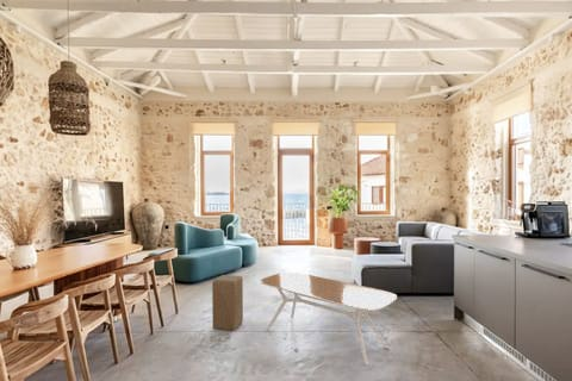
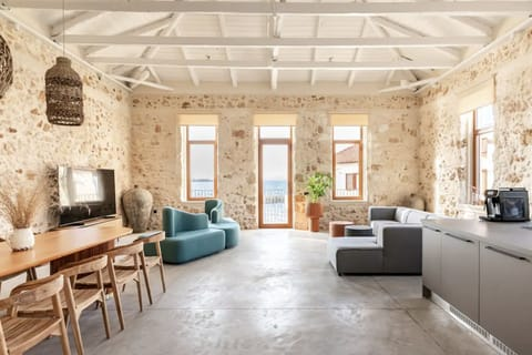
- coffee table (325, 308)
- wooden block (228, 301)
